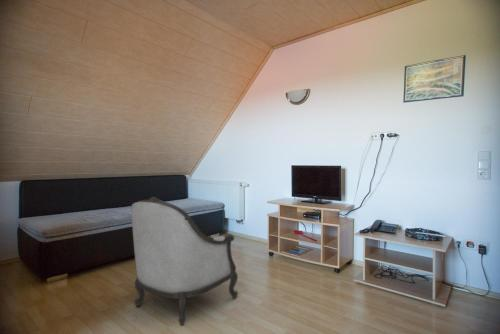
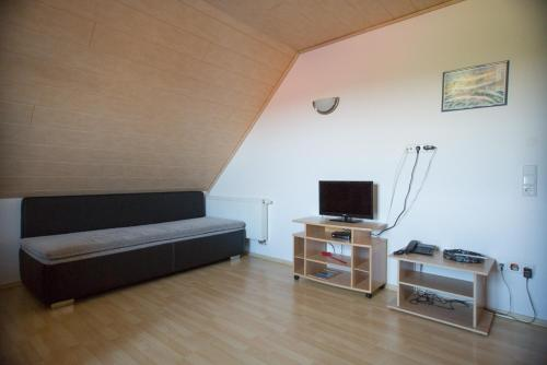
- armchair (186, 246)
